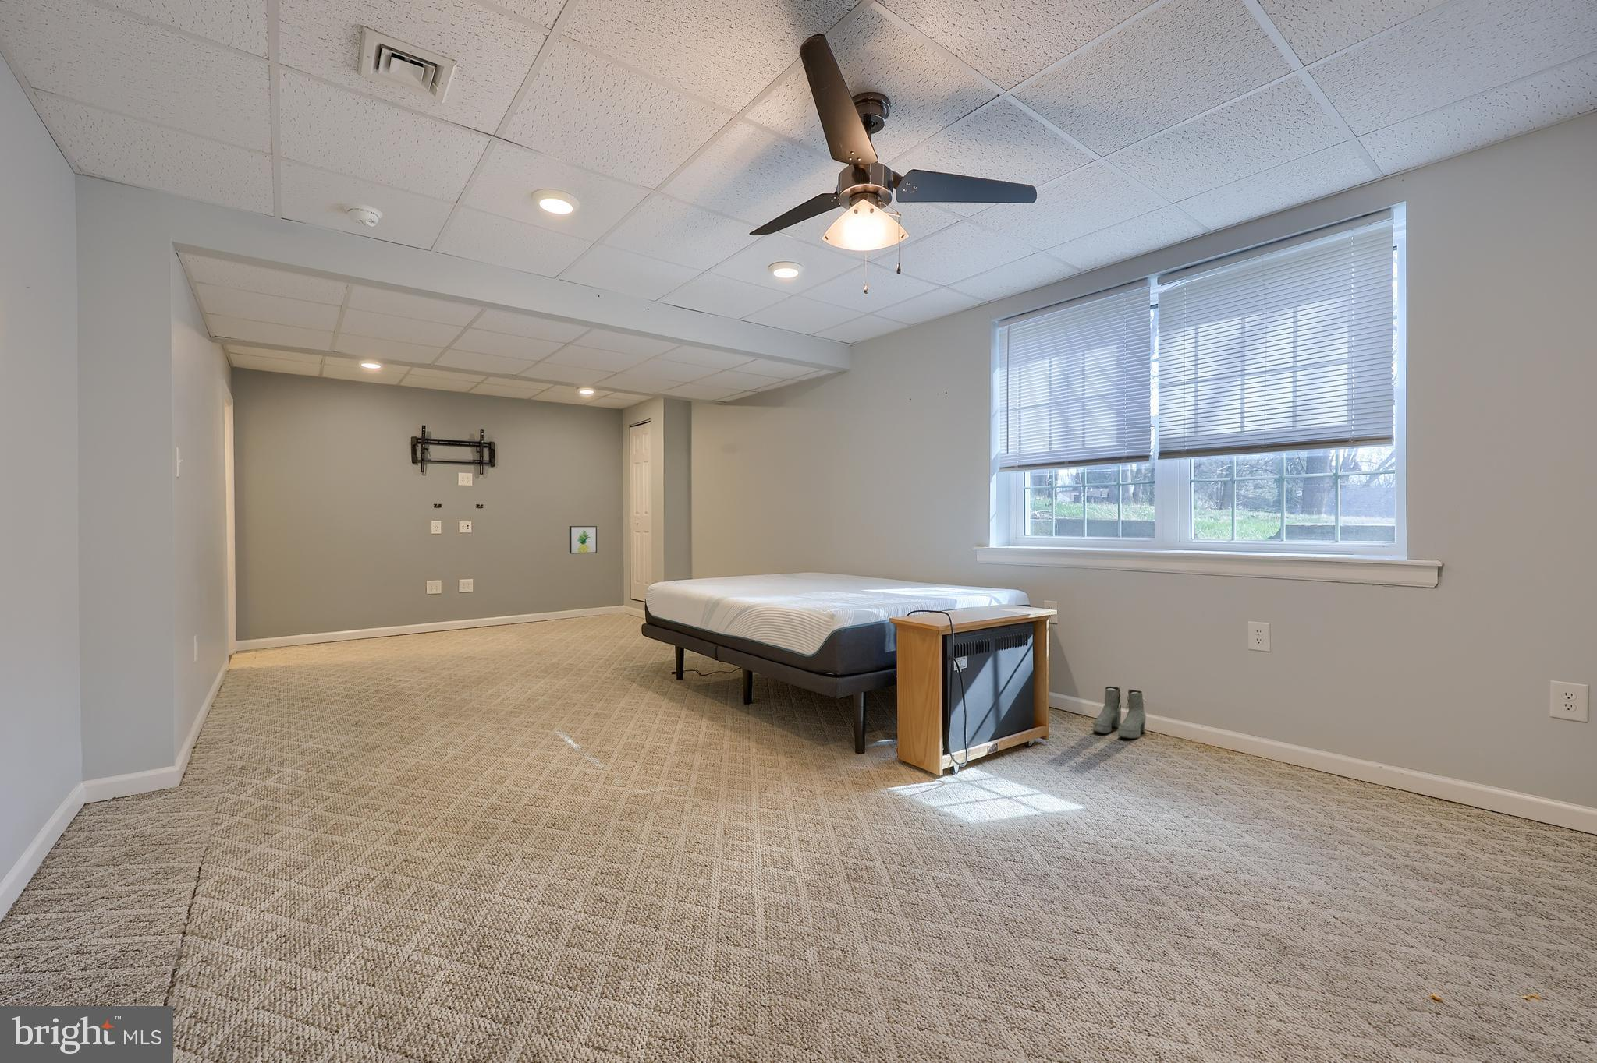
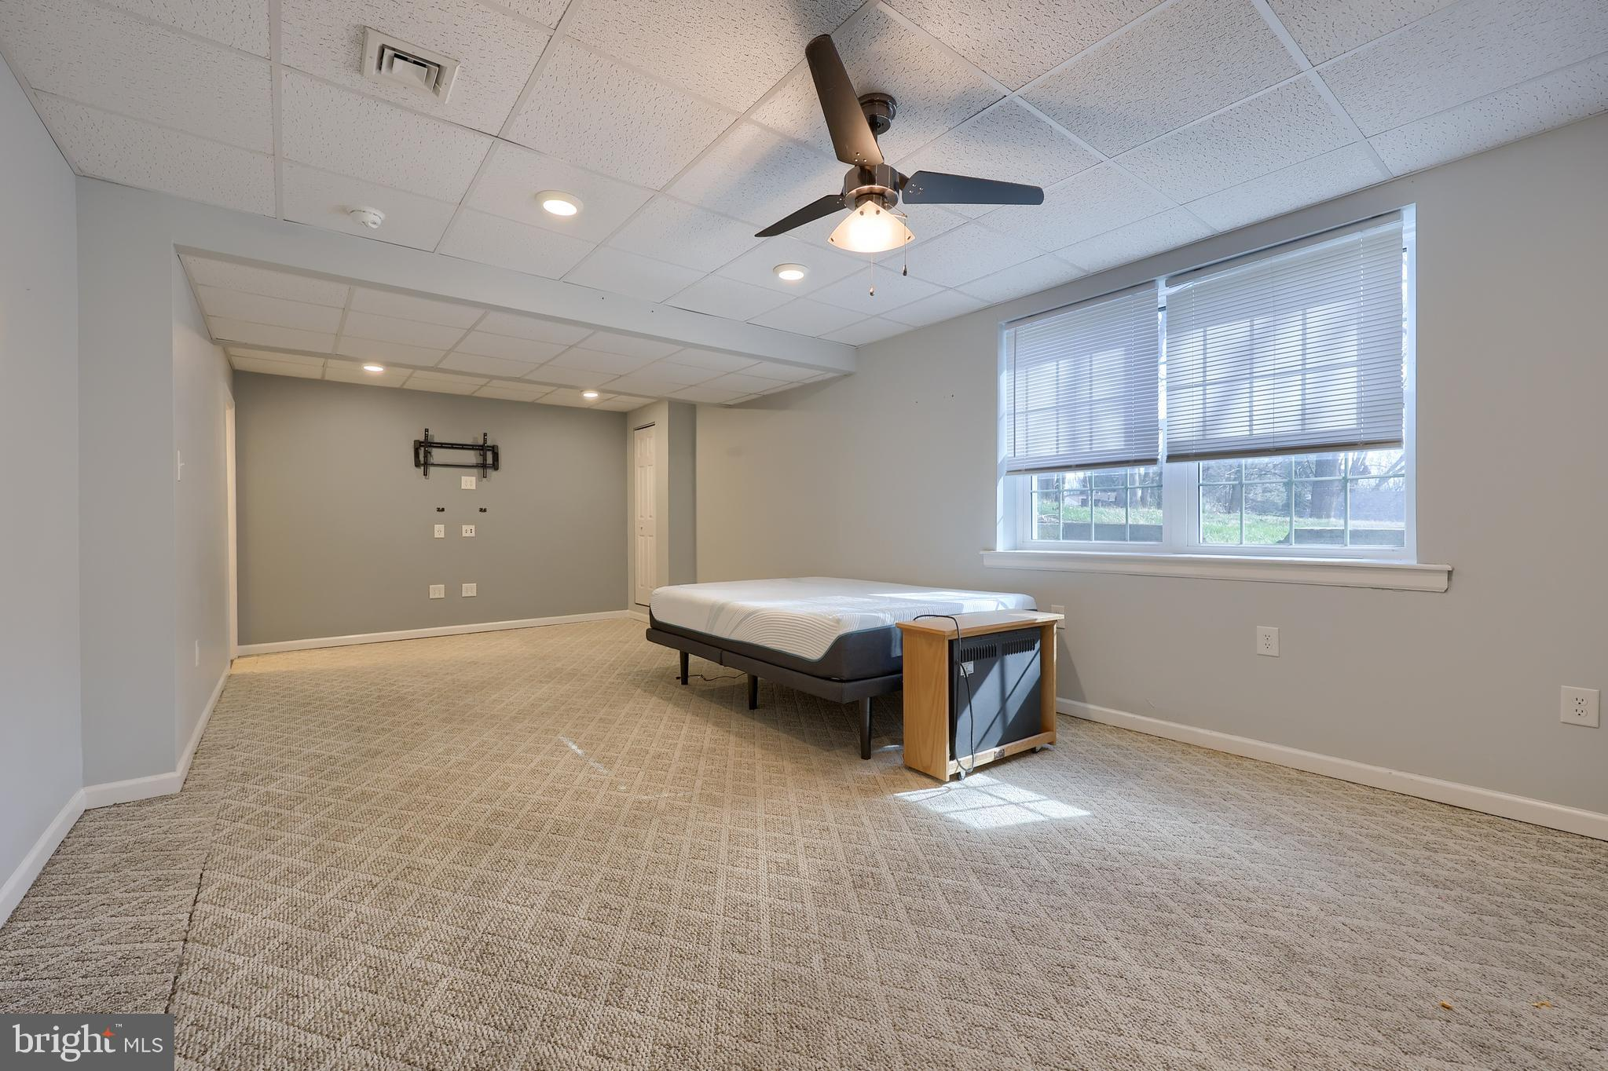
- wall art (583, 540)
- boots (1120, 711)
